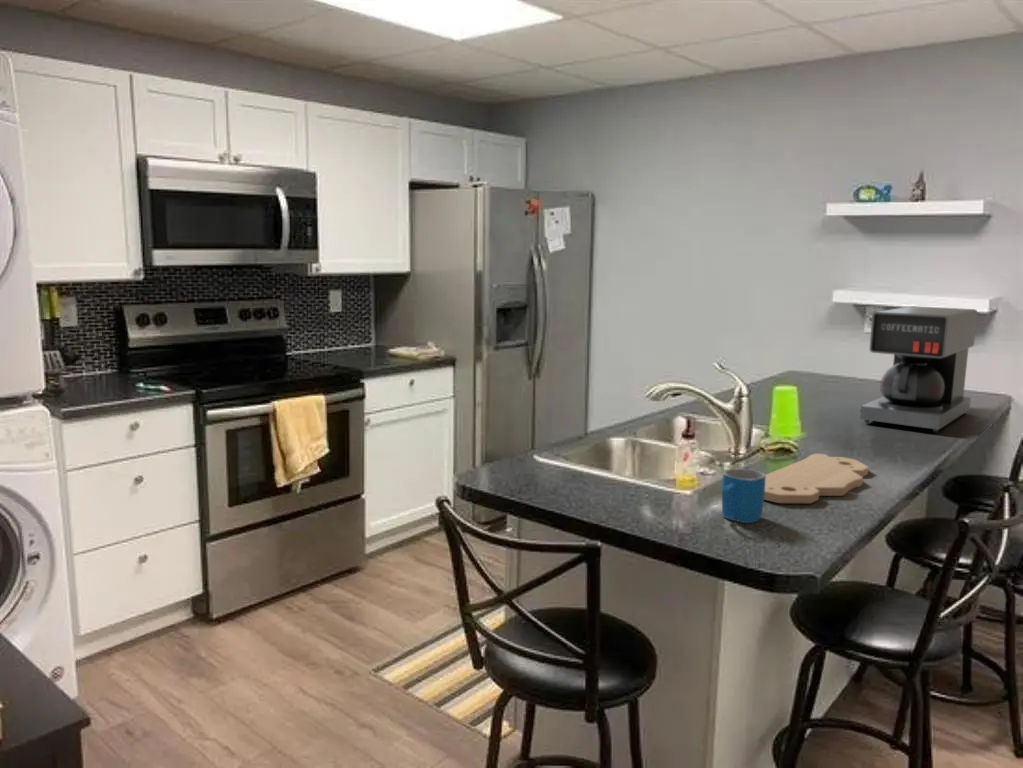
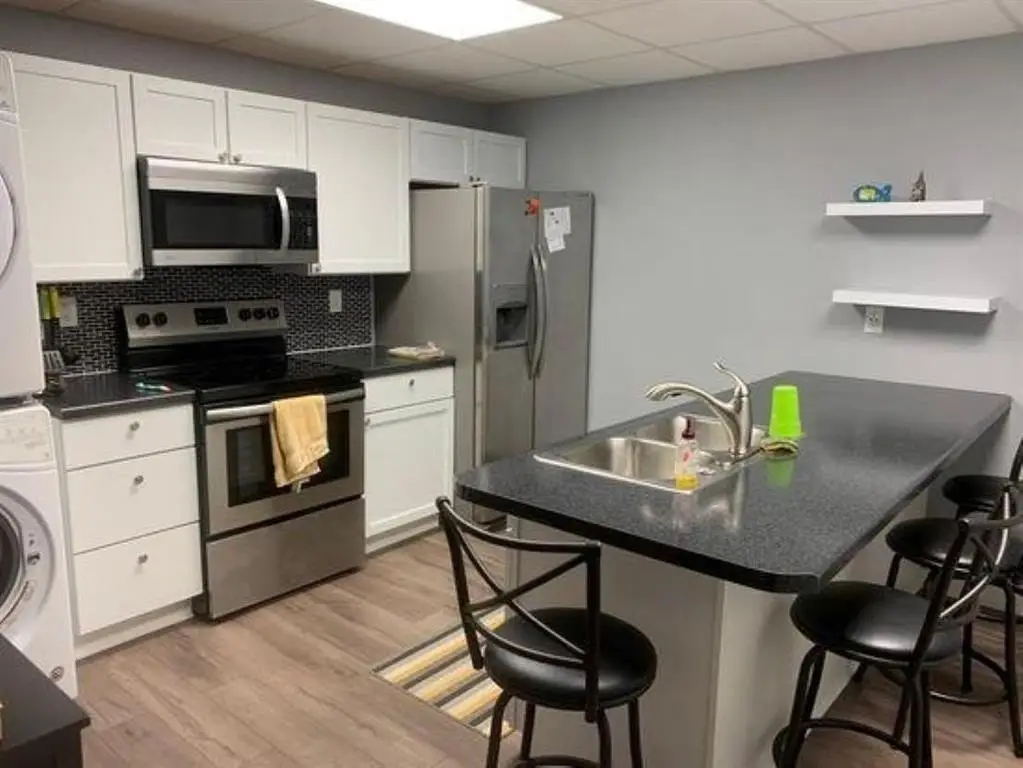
- cutting board (815, 478)
- mug (738, 497)
- coffee maker (921, 365)
